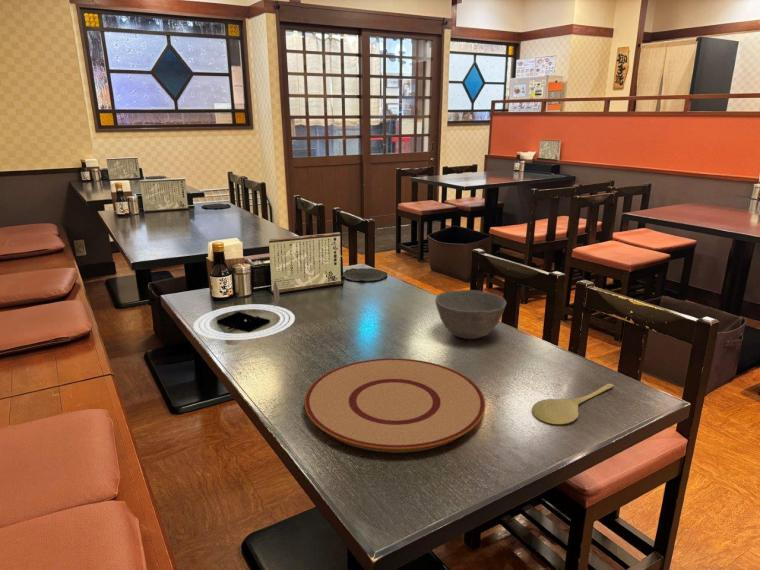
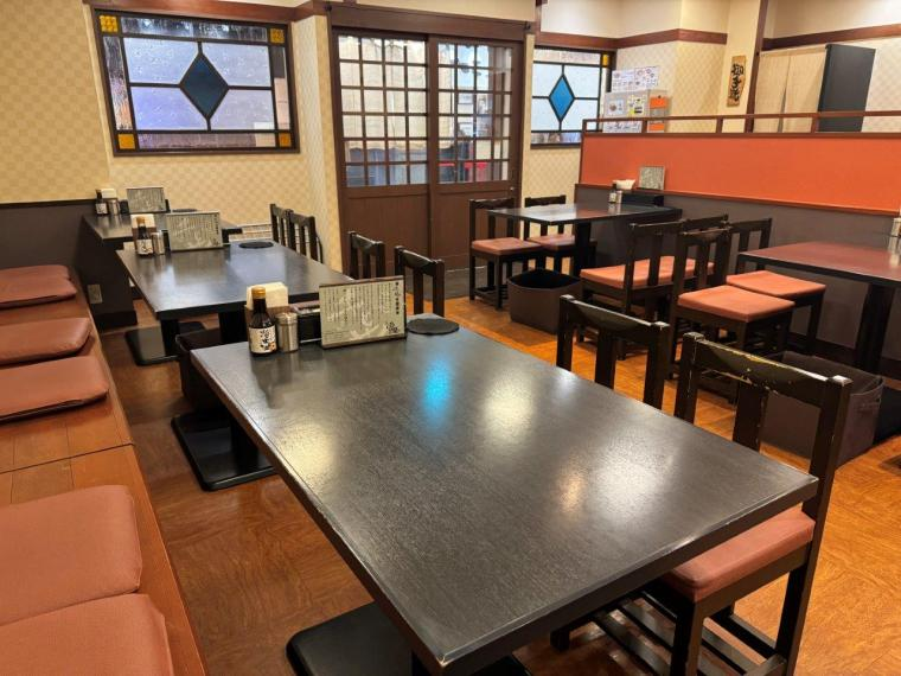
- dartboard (243, 305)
- plate (394, 400)
- spoon (577, 400)
- bowl (469, 317)
